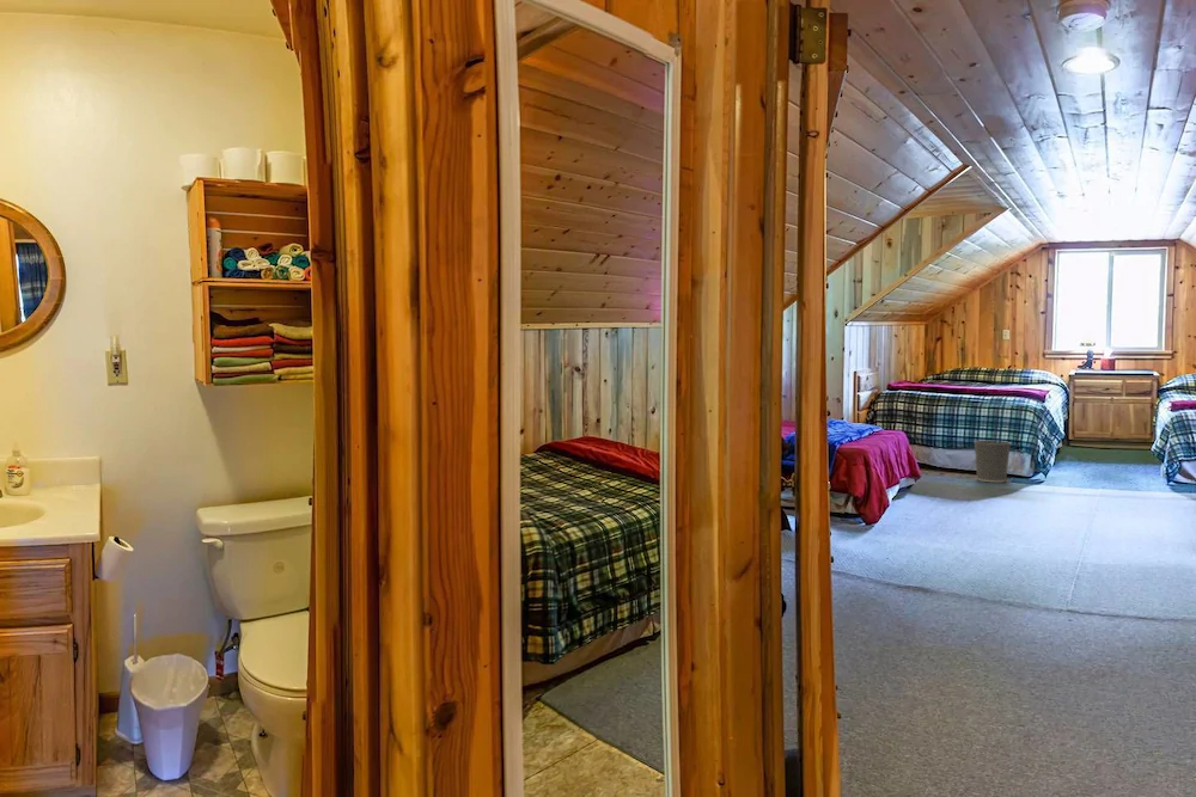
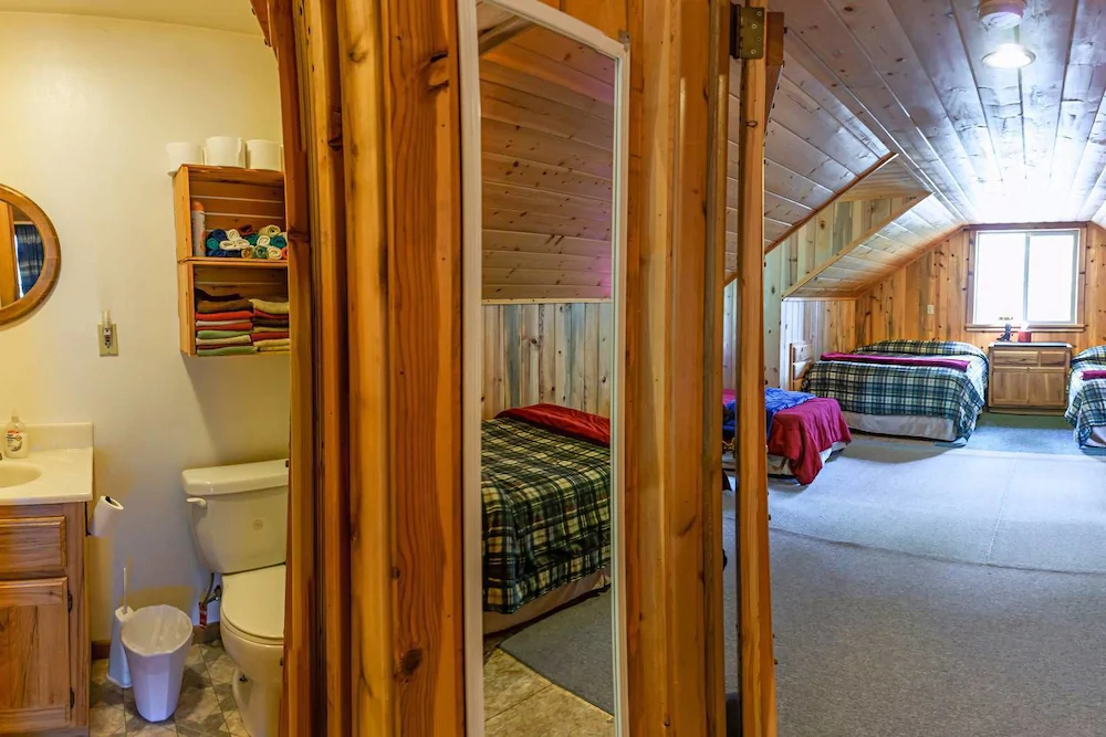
- wastebasket (991, 460)
